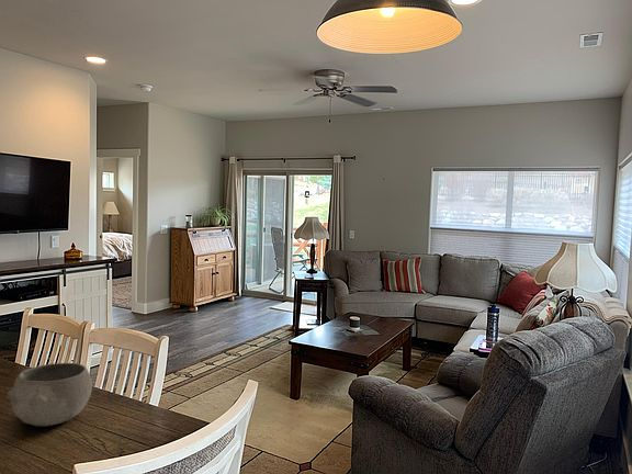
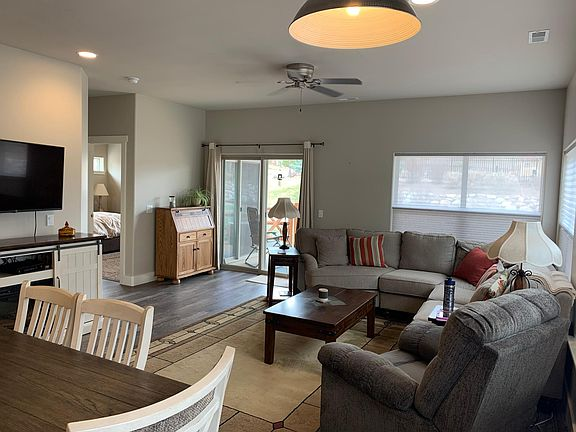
- bowl (52, 395)
